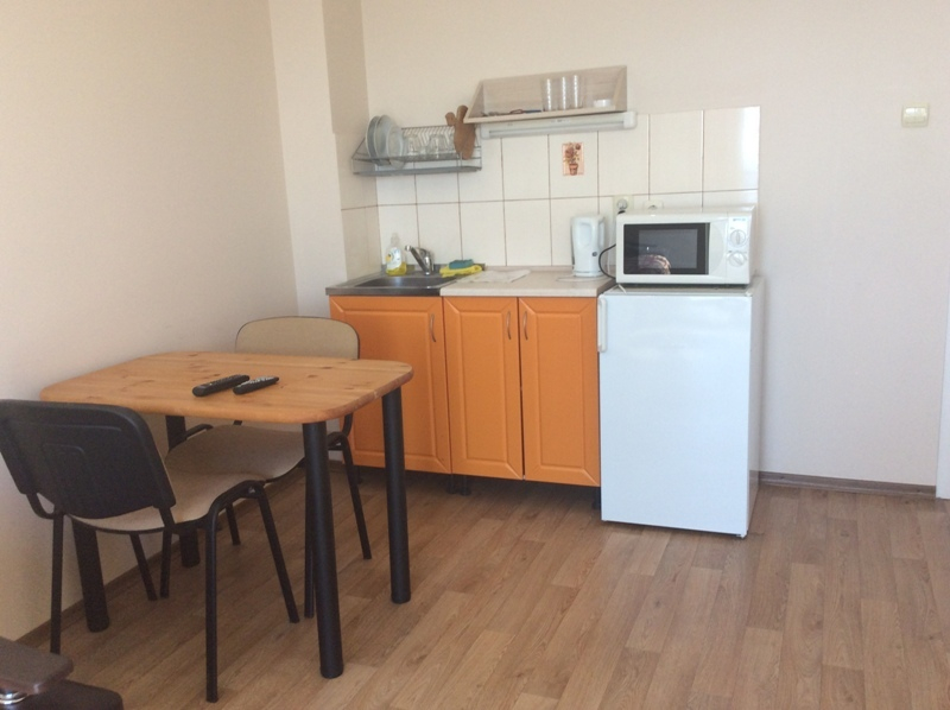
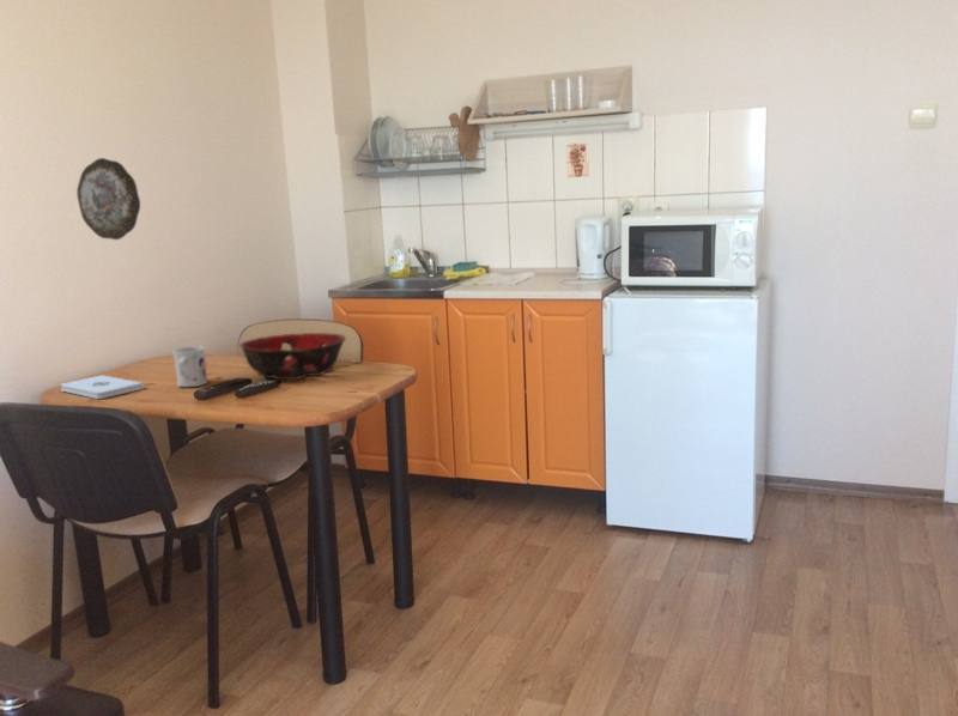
+ decorative plate (107, 199)
+ notepad (101, 386)
+ mug (188, 368)
+ decorative bowl (295, 356)
